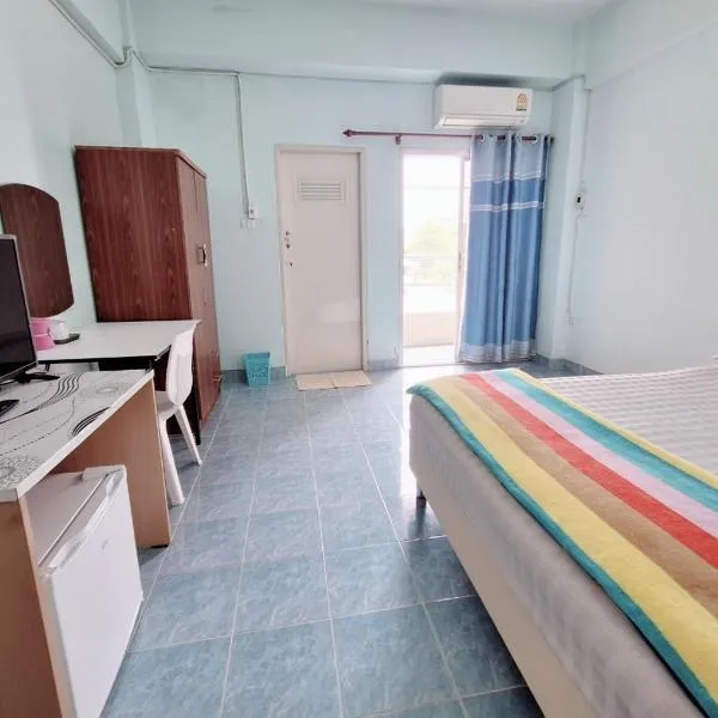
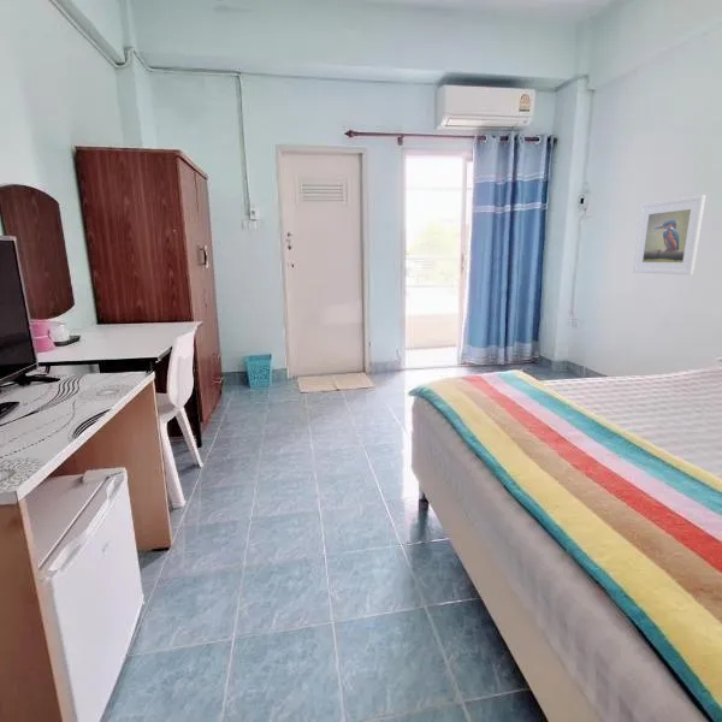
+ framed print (665, 237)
